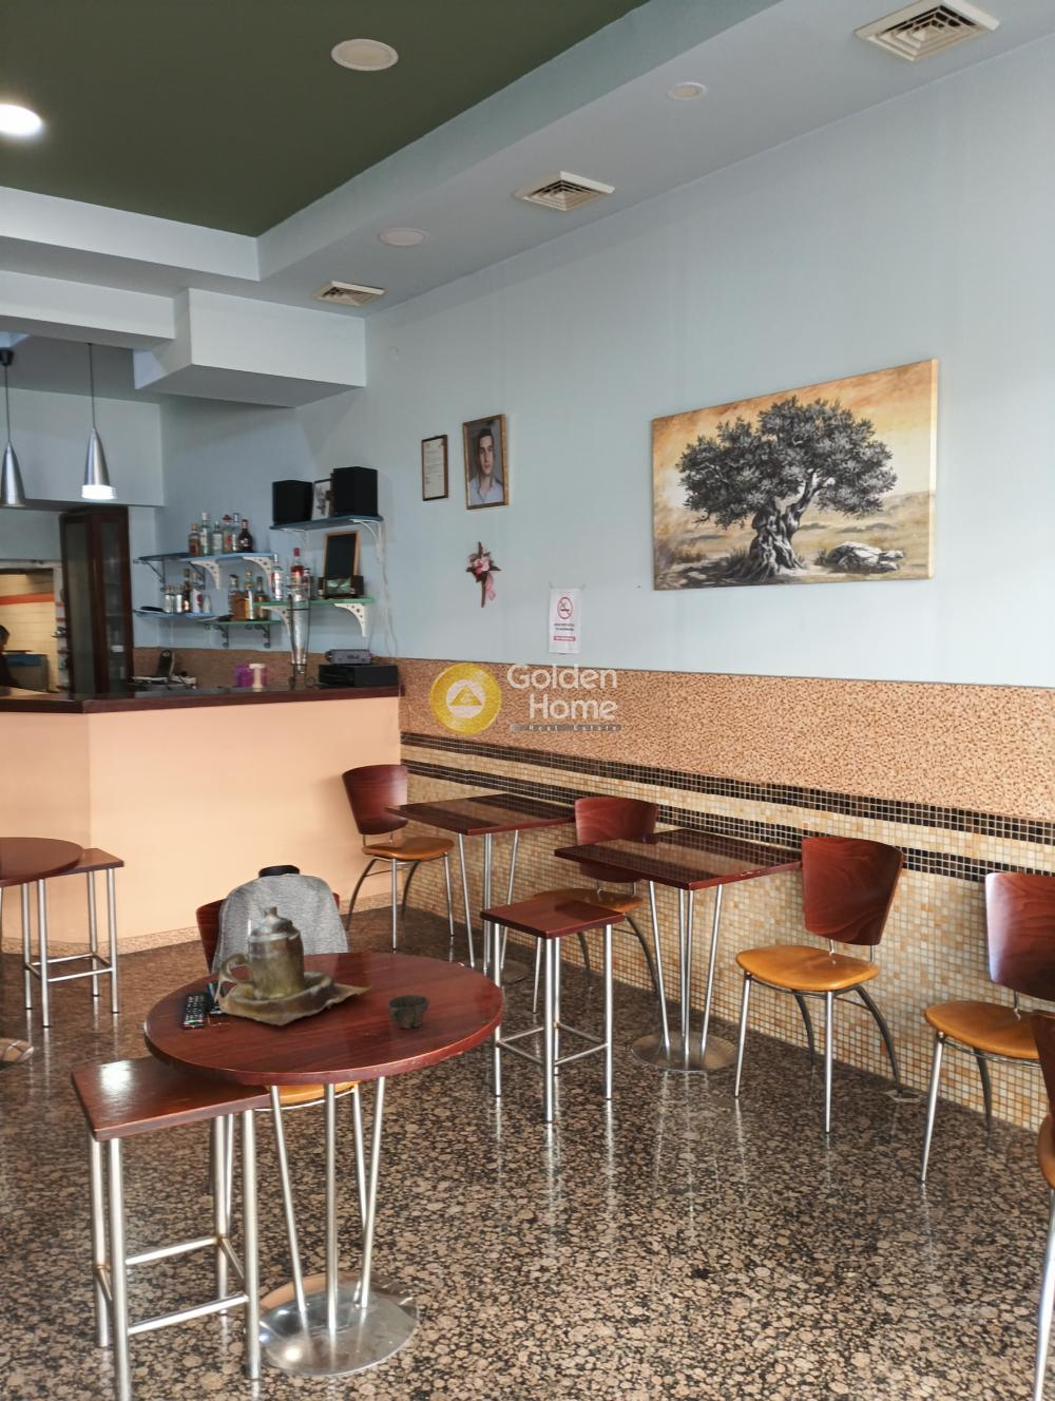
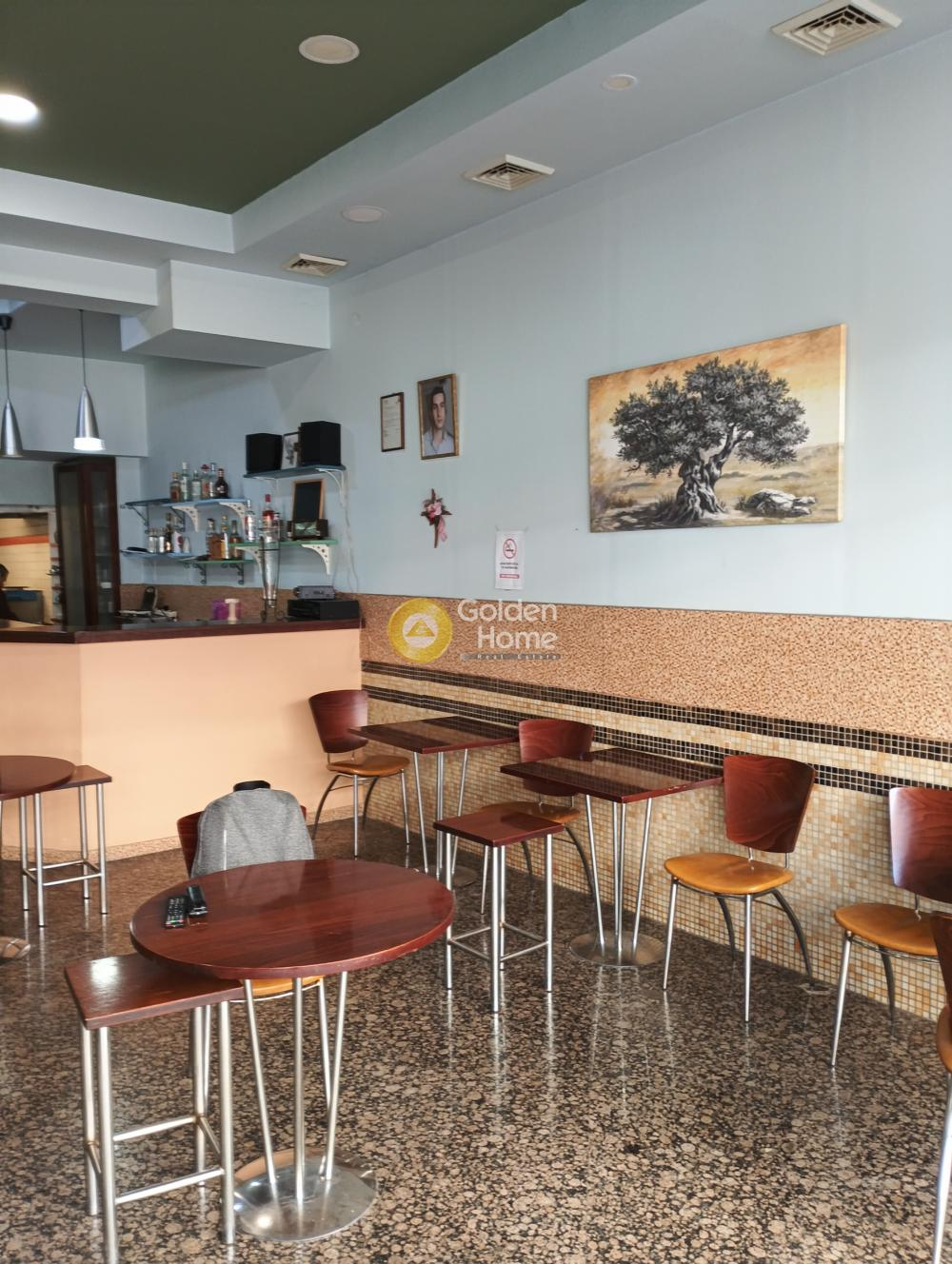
- cup (407, 1013)
- teapot (290, 954)
